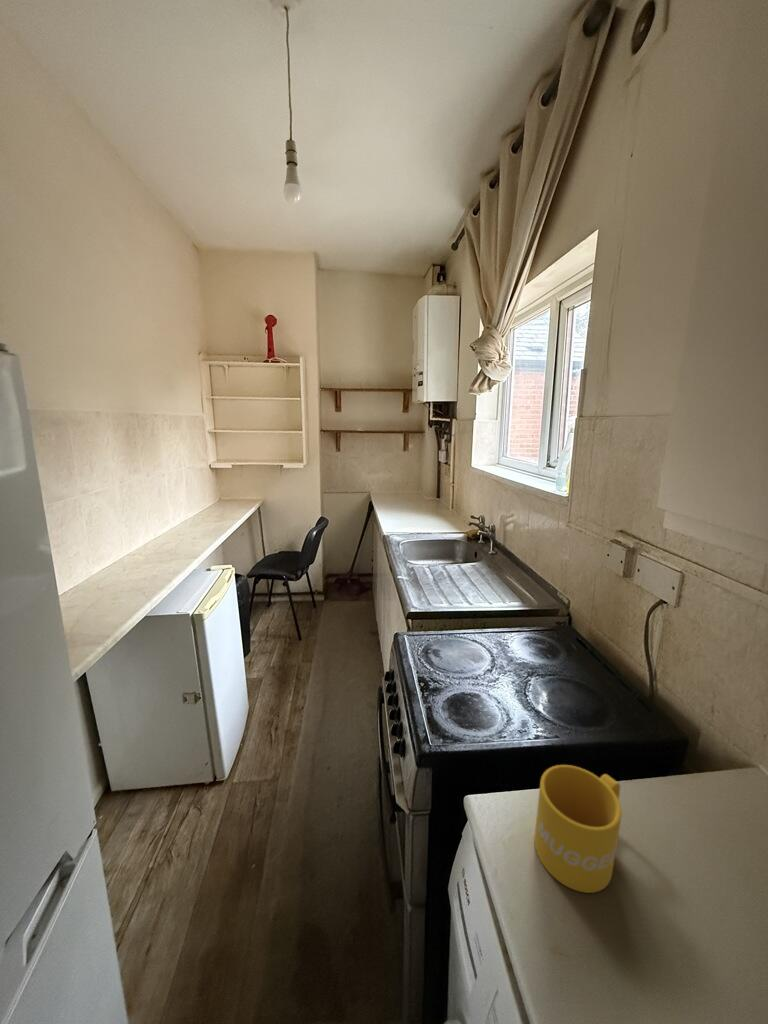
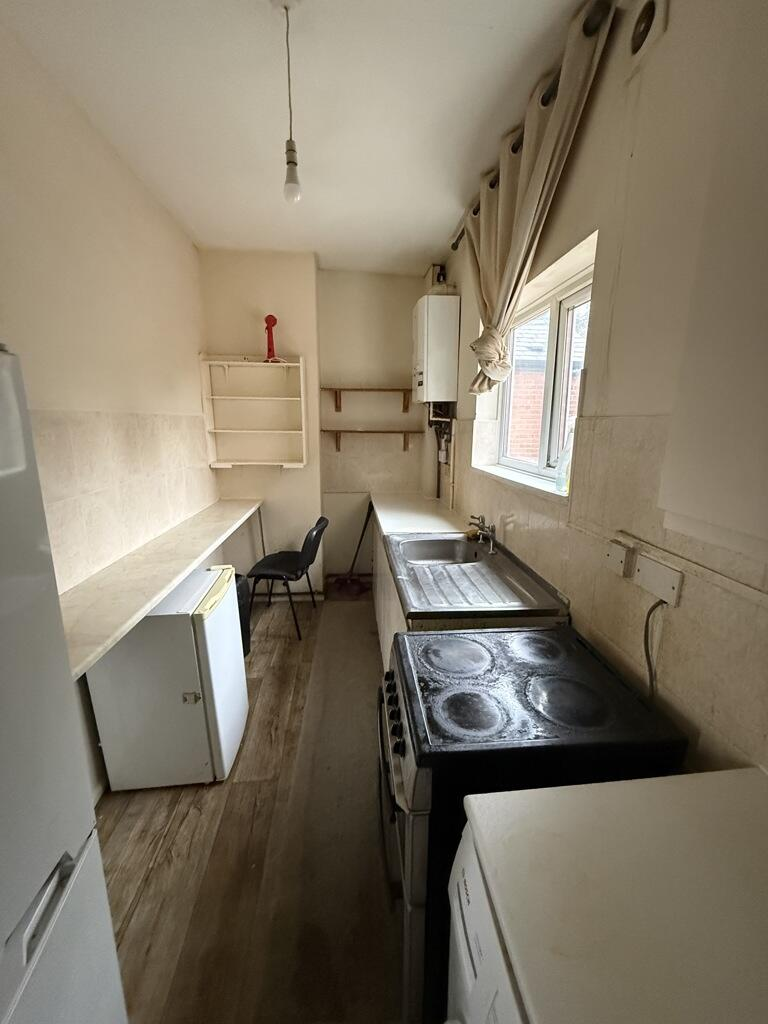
- mug (584, 817)
